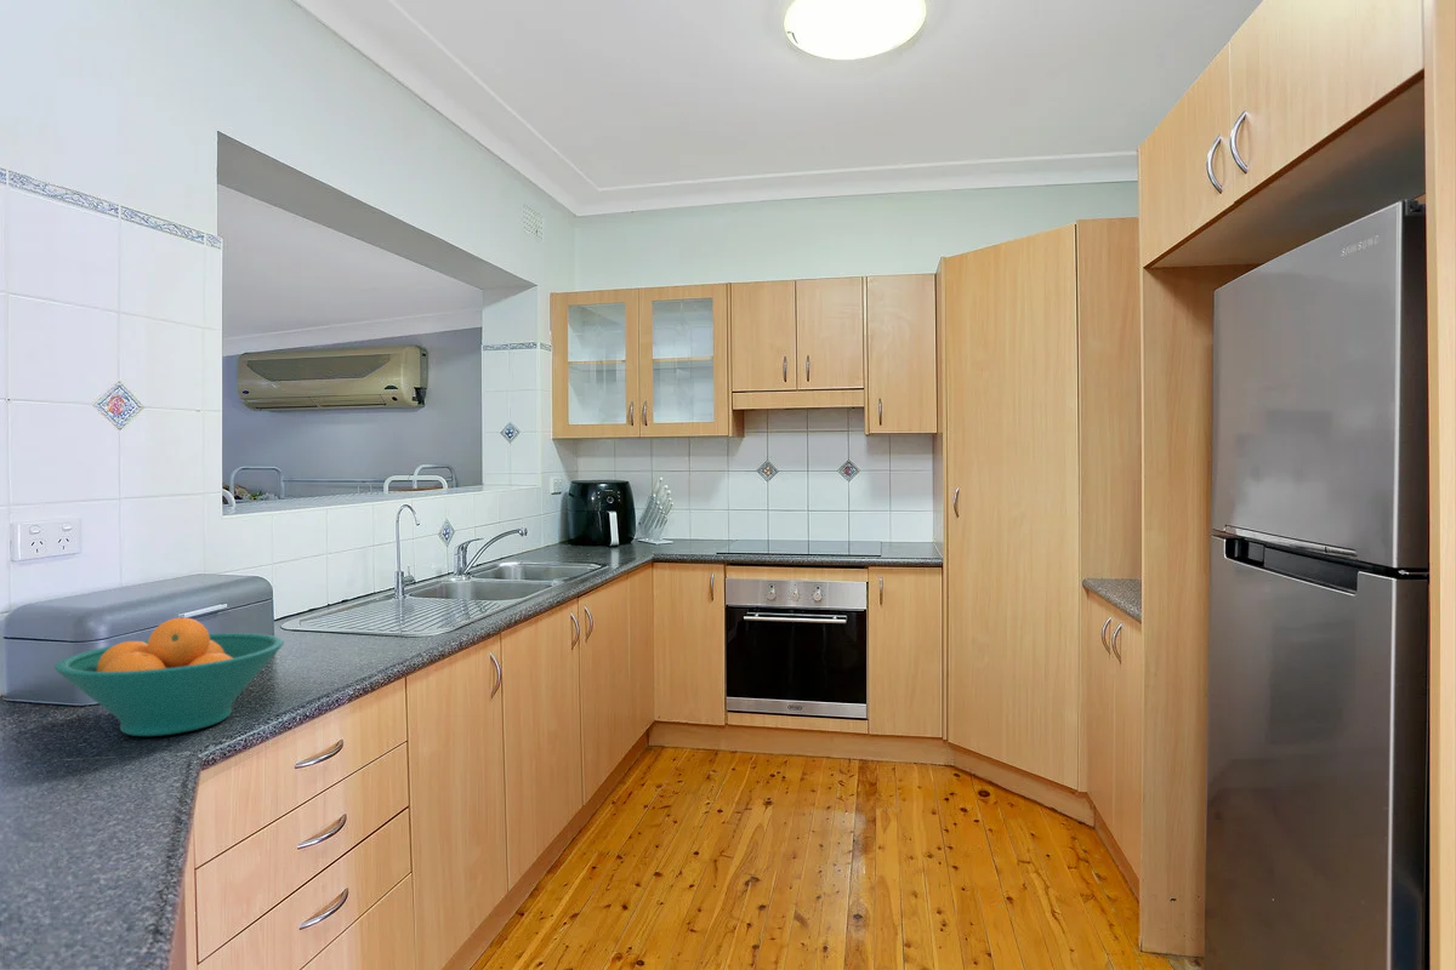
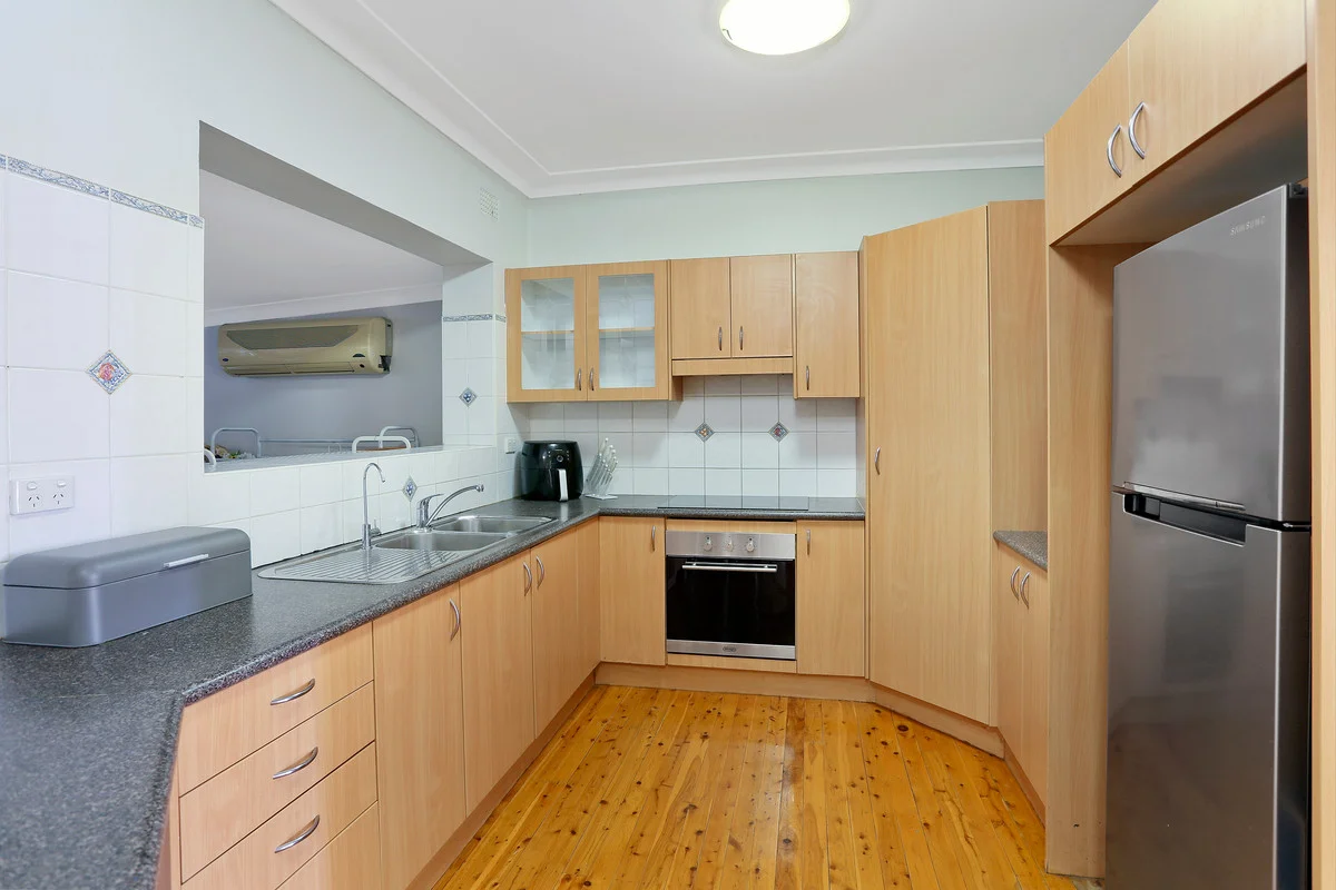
- fruit bowl (177, 671)
